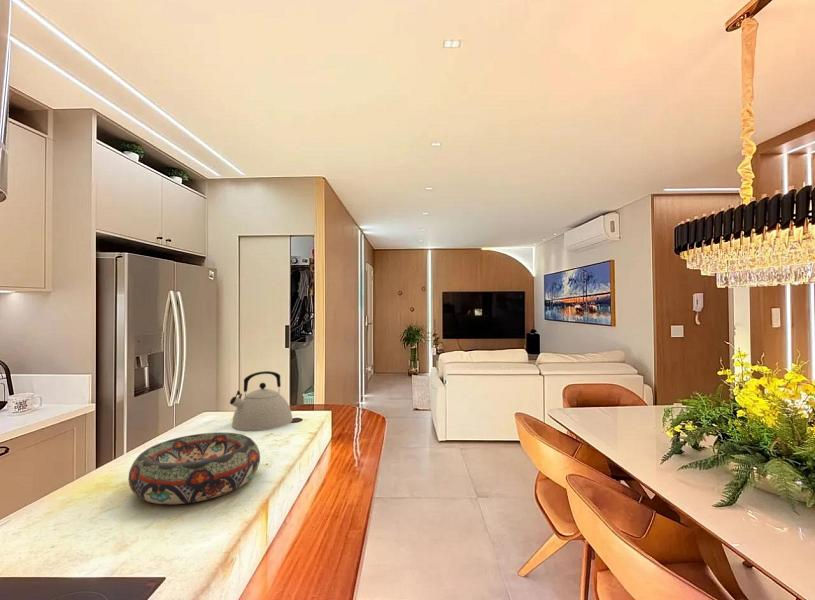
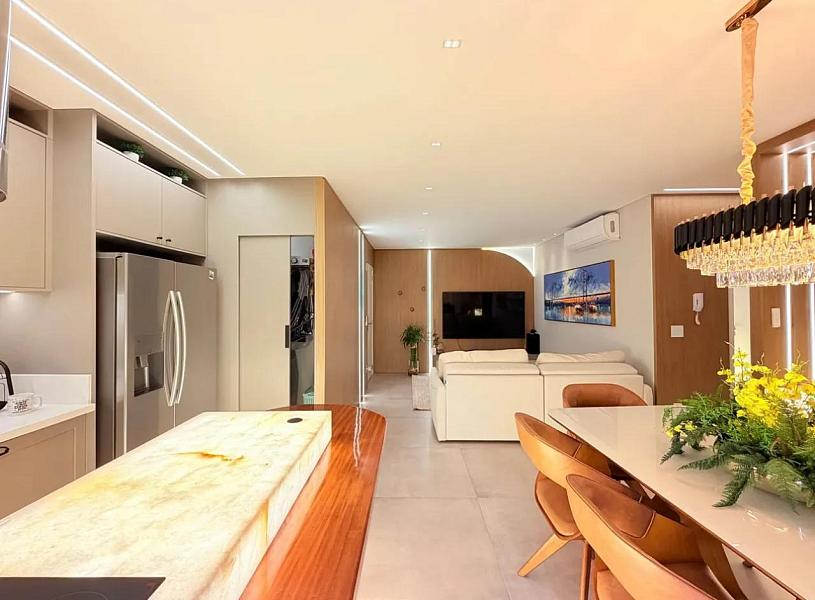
- decorative bowl (198, 465)
- kettle (261, 397)
